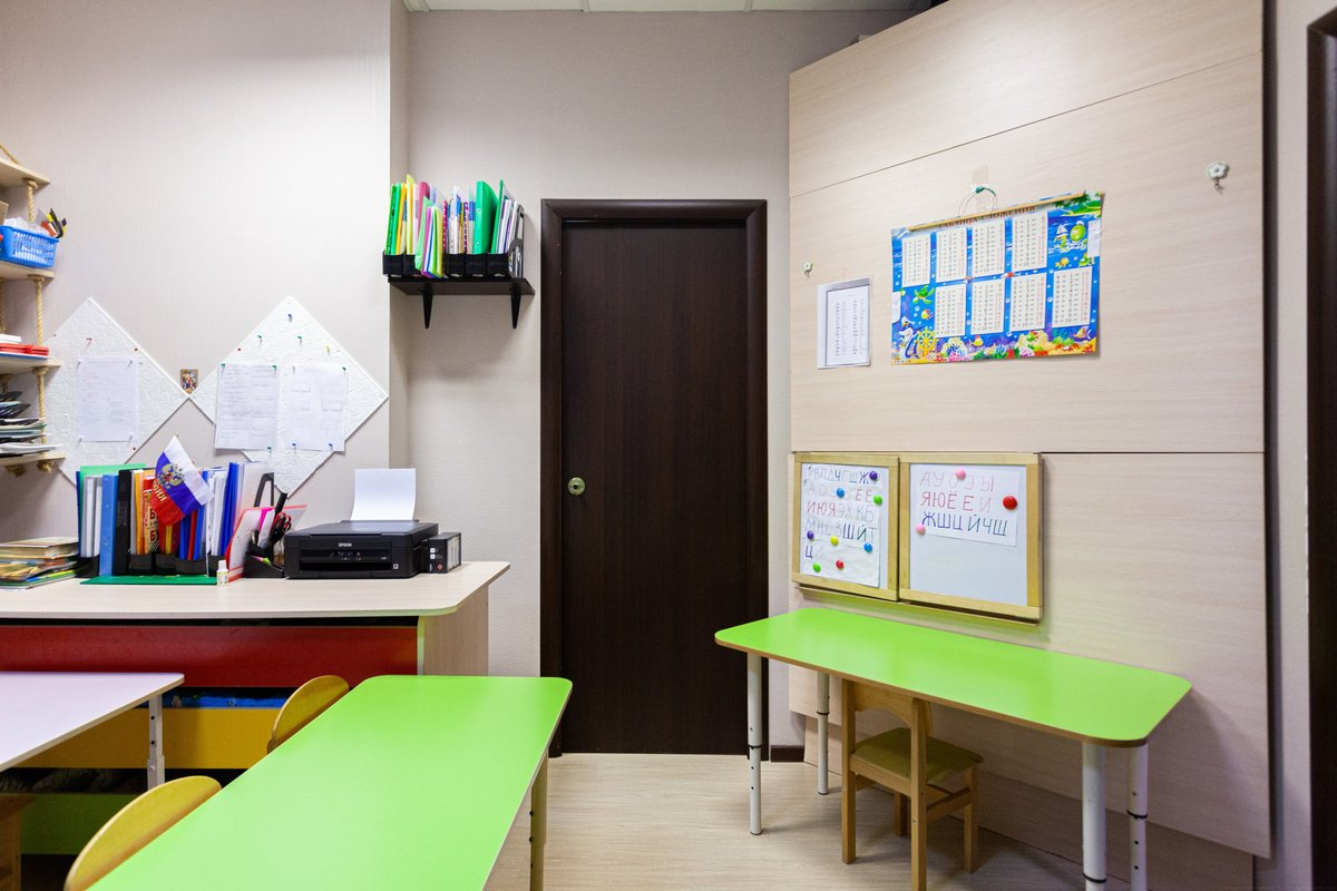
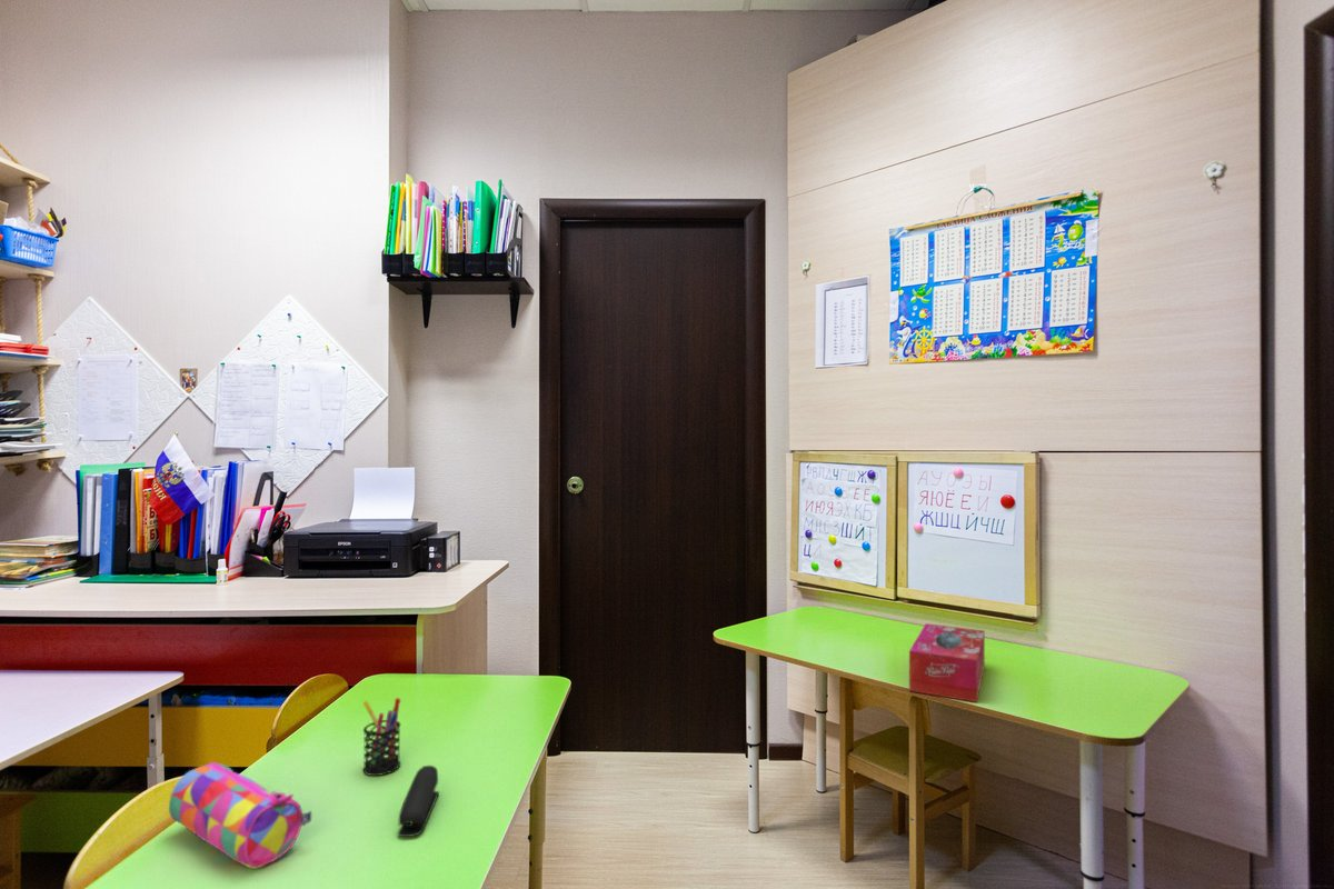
+ stapler (419, 798)
+ tissue box (948, 659)
+ pencil case (237, 809)
+ pen holder (386, 730)
